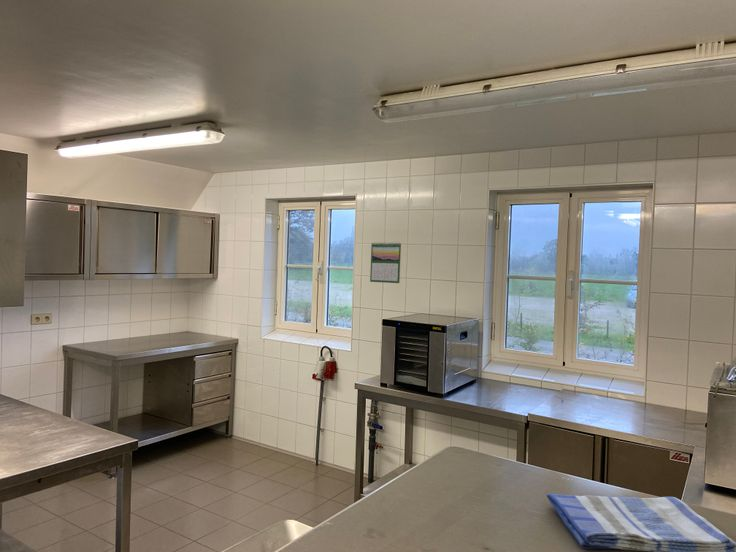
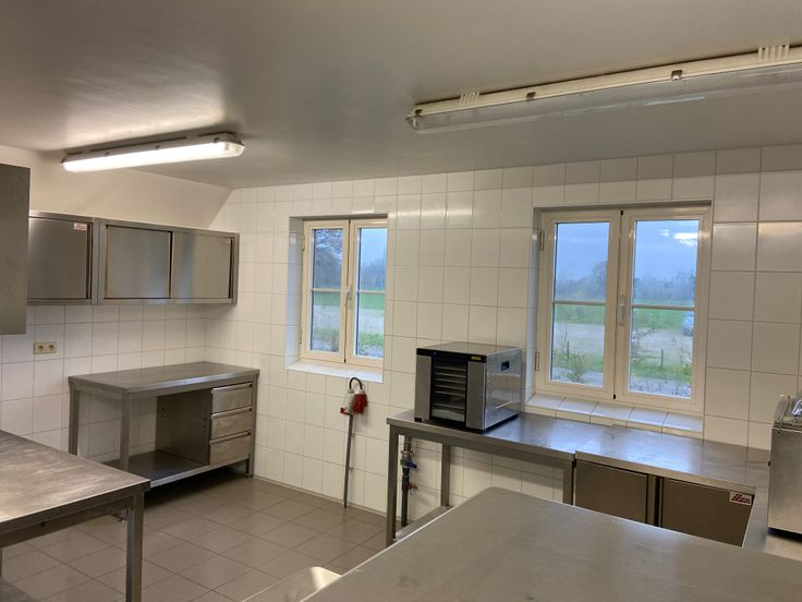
- calendar (385, 262)
- dish towel (633, 519)
